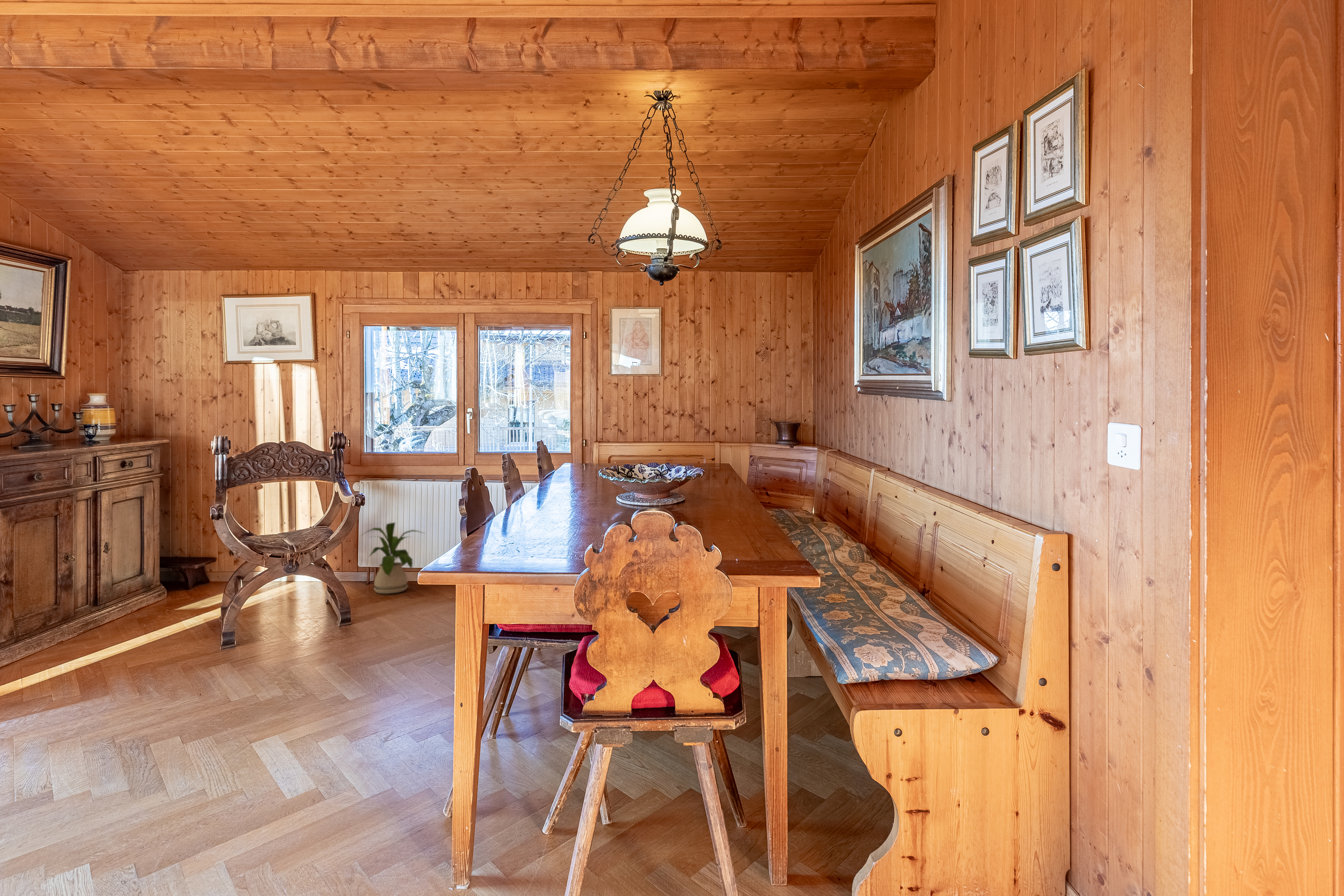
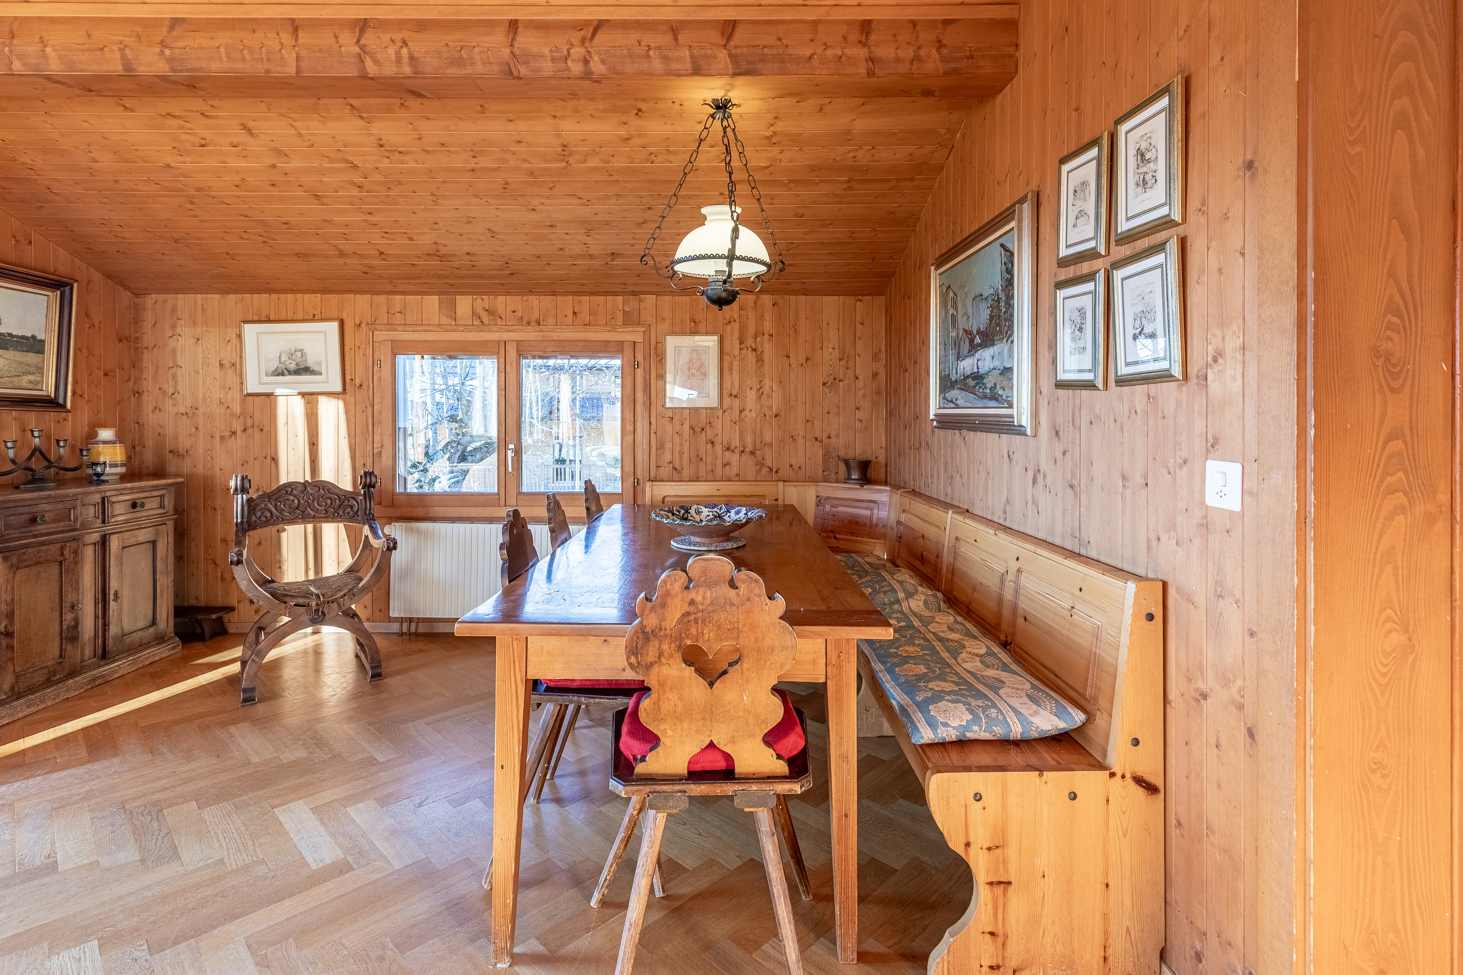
- house plant (395, 554)
